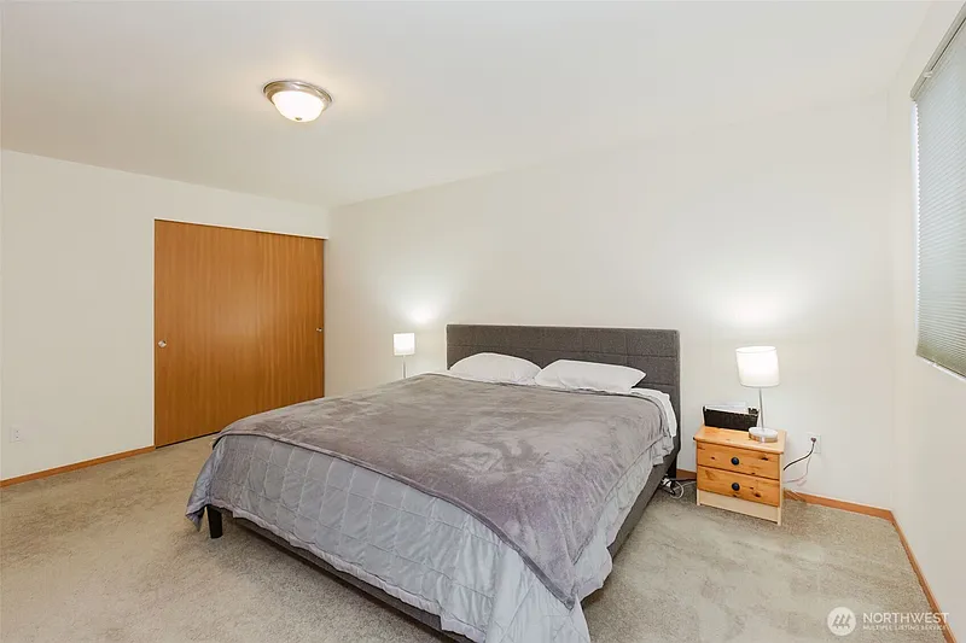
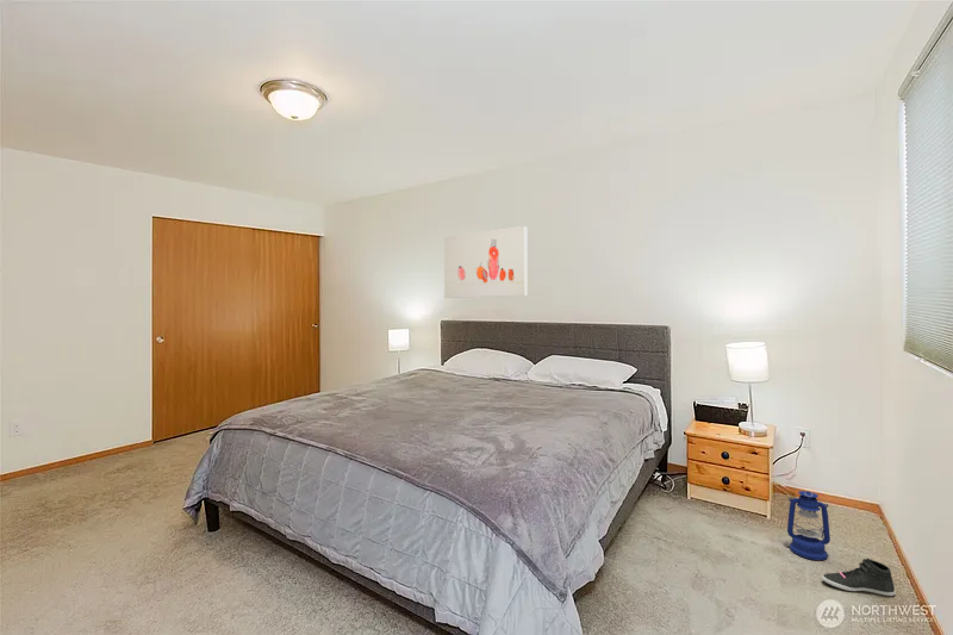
+ wall art (482, 264)
+ lantern (808, 523)
+ sneaker (857, 572)
